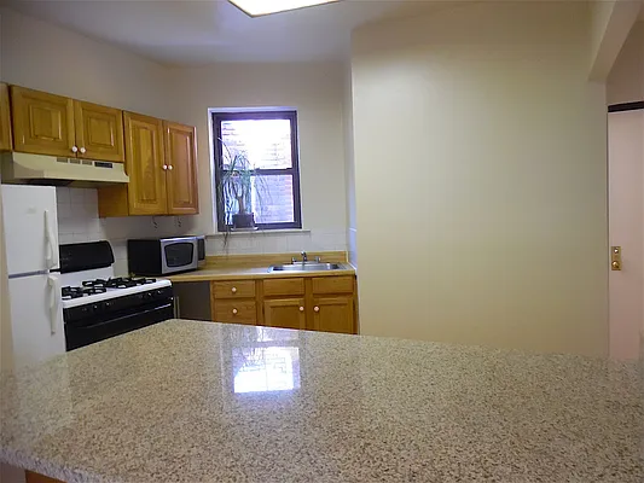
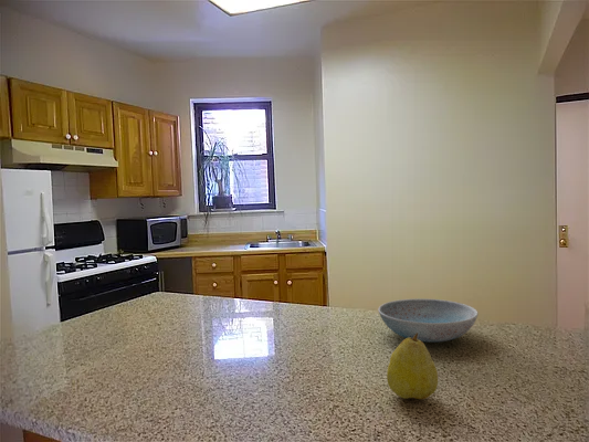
+ fruit (410, 366)
+ dish (427, 323)
